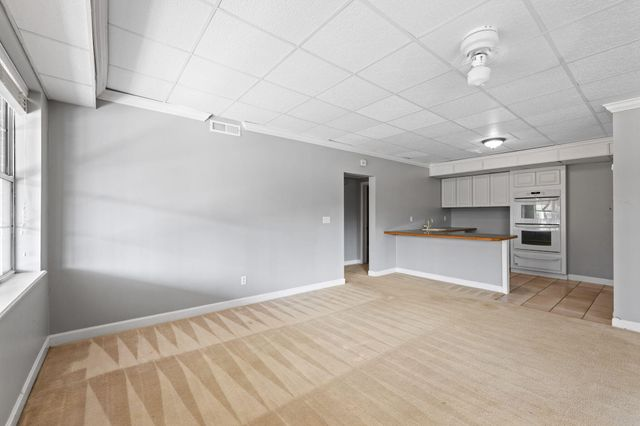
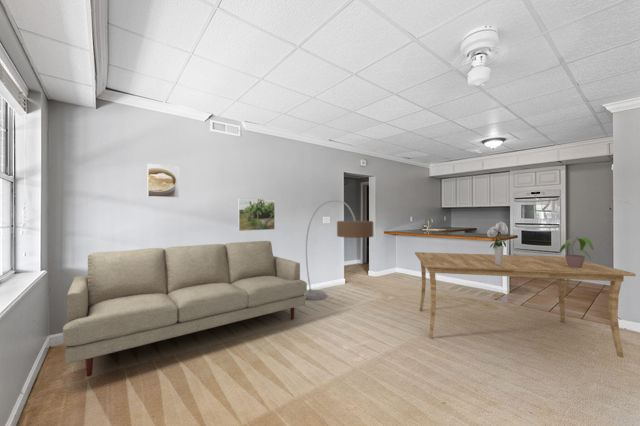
+ sofa (203, 288)
+ potted plant (573, 253)
+ bouquet (496, 242)
+ dining table (501, 275)
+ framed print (257, 214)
+ floor lamp (338, 236)
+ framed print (163, 181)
